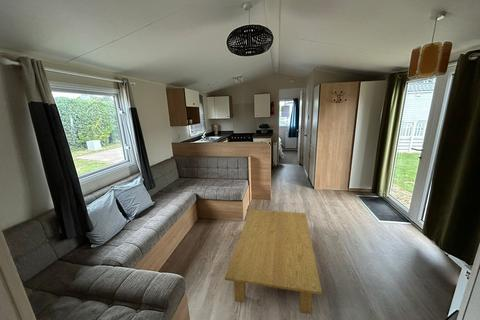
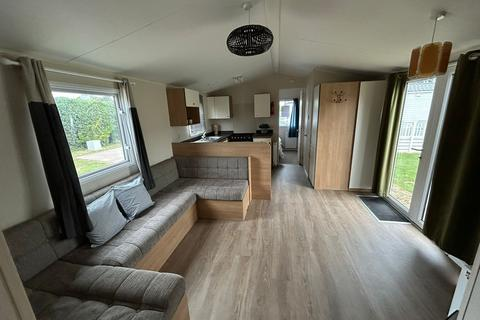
- coffee table (274, 249)
